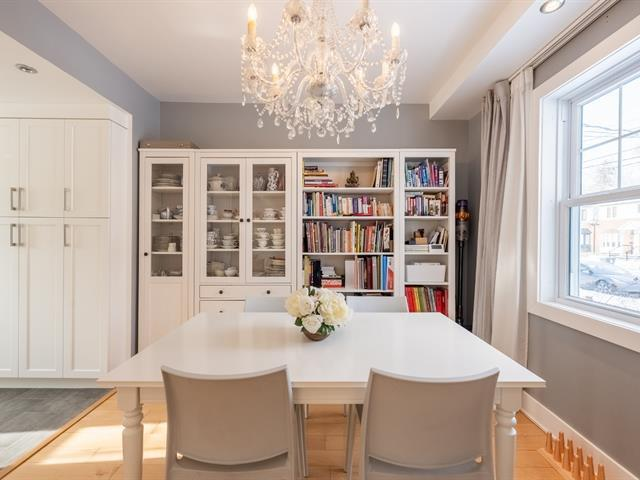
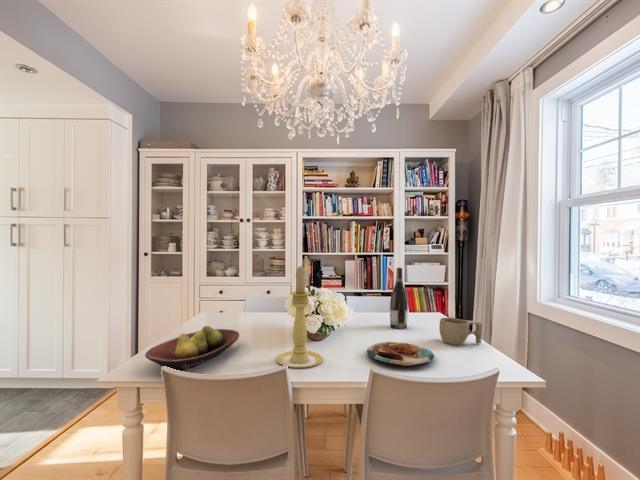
+ candle holder (300, 313)
+ wine bottle (398, 297)
+ fruit bowl (196, 344)
+ cup (460, 331)
+ plate (399, 353)
